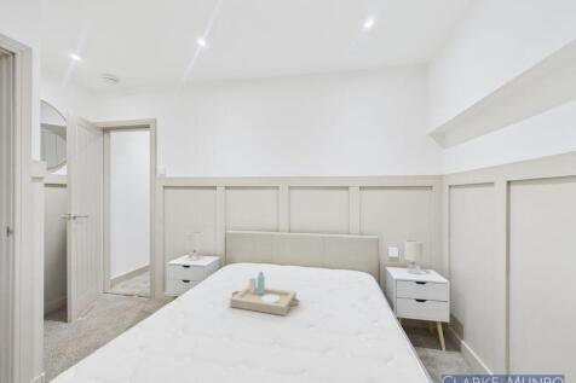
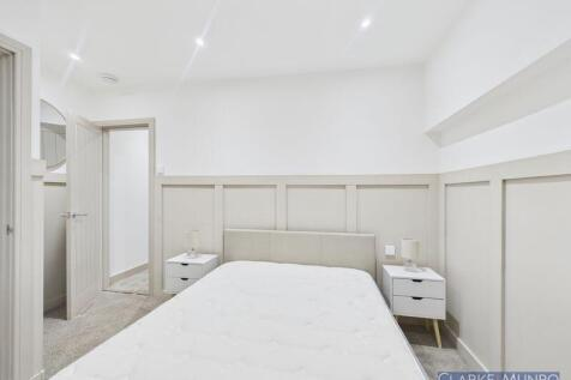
- serving tray (264, 289)
